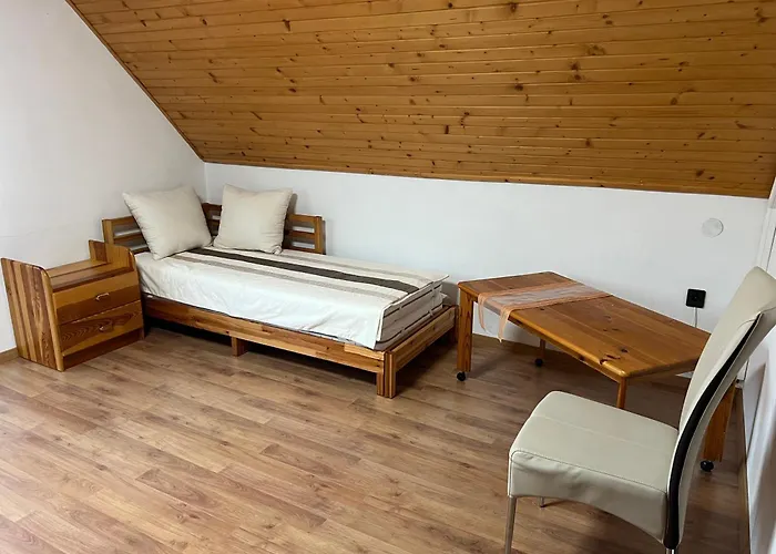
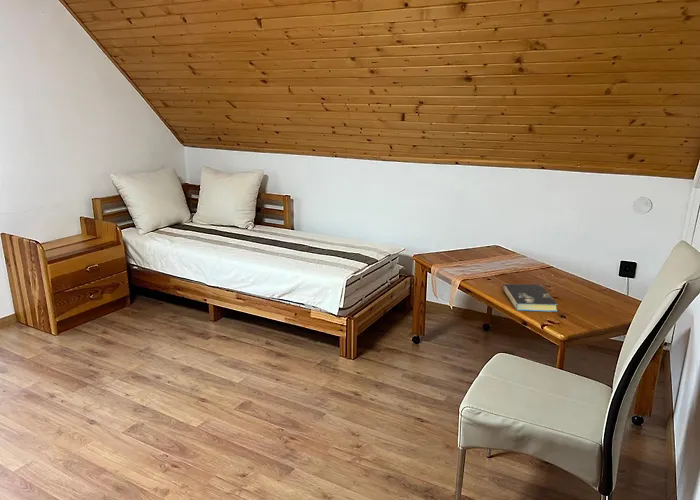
+ book (528, 296)
